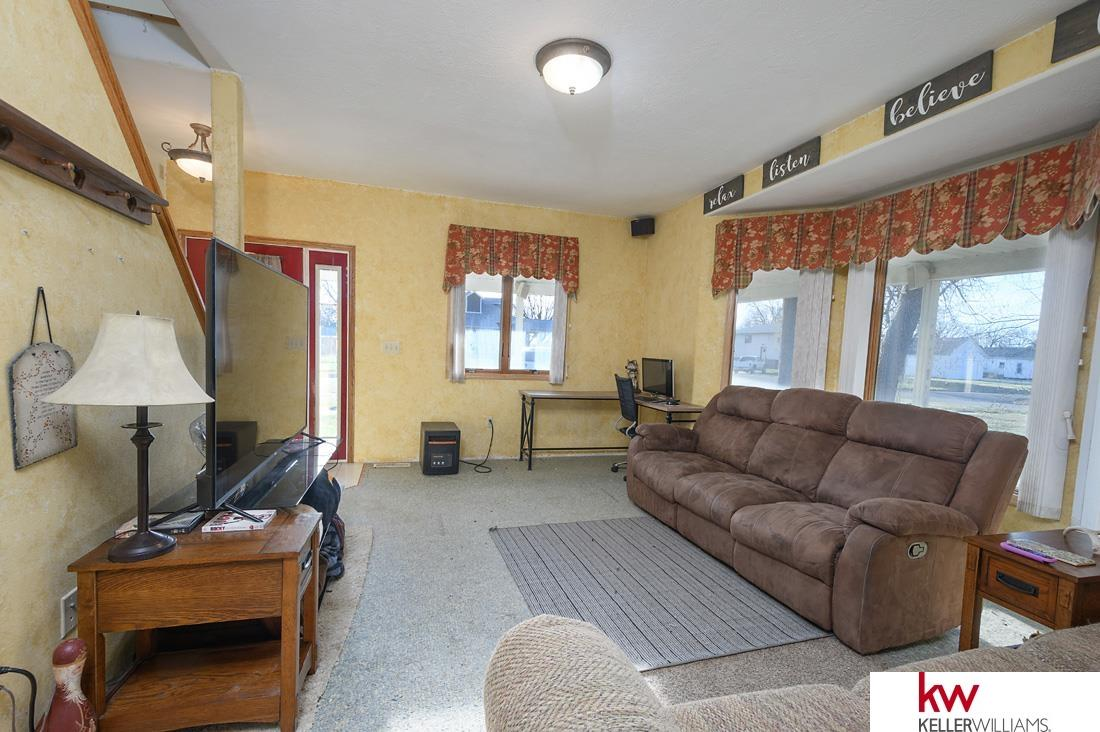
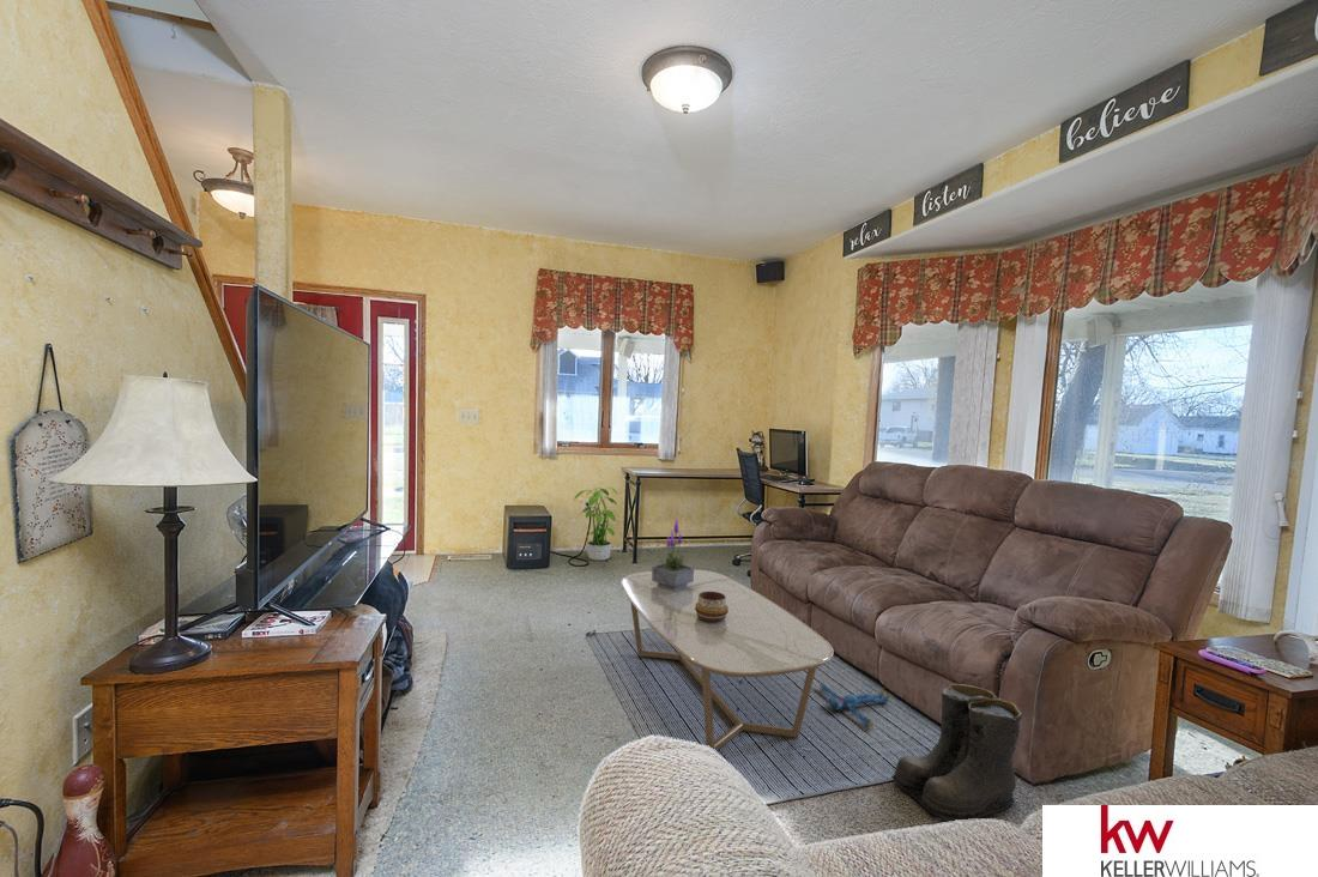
+ plush toy (858, 698)
+ potted plant (597, 522)
+ potted plant (673, 550)
+ boots (956, 745)
+ decorative bowl (712, 606)
+ coffee table (709, 649)
